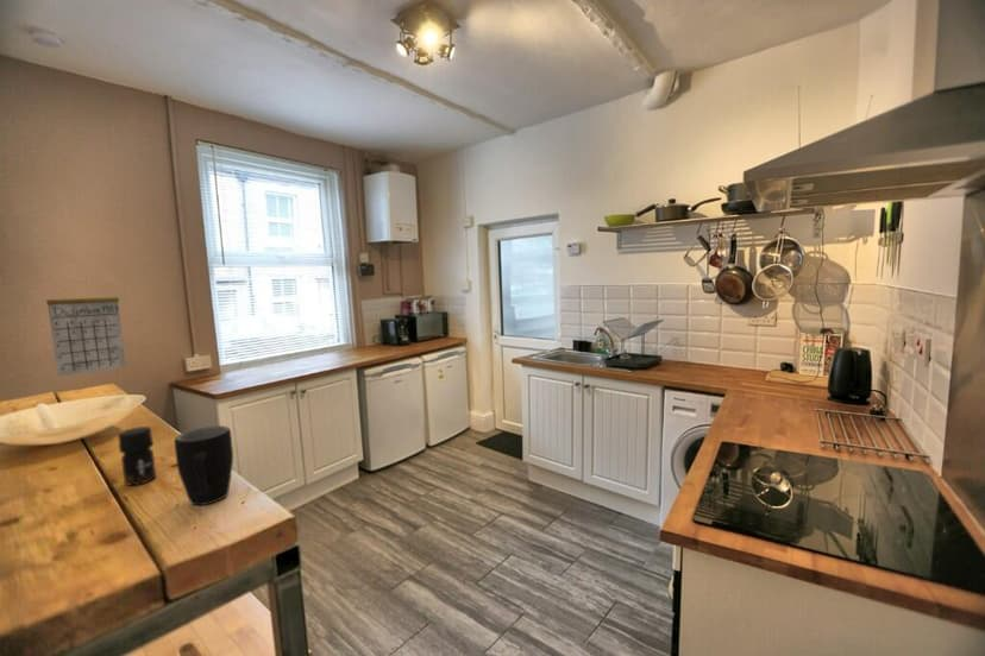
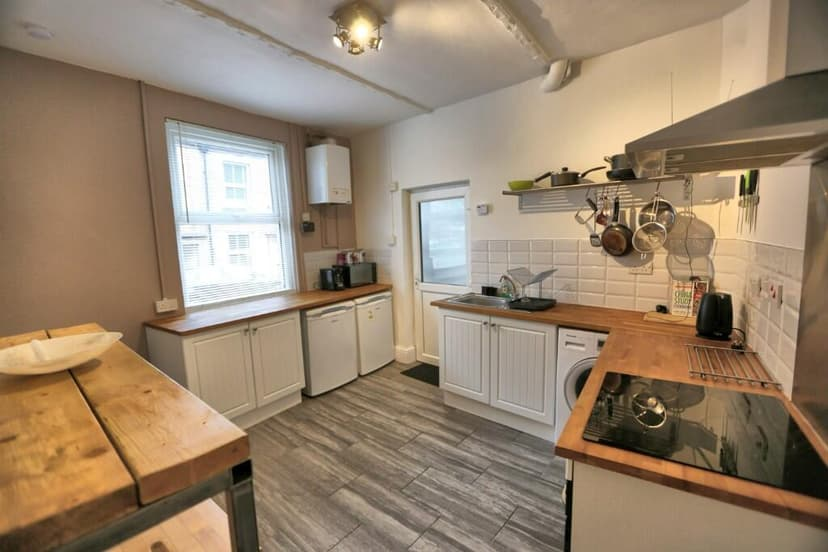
- jar (137, 455)
- calendar (87, 326)
- mug (205, 469)
